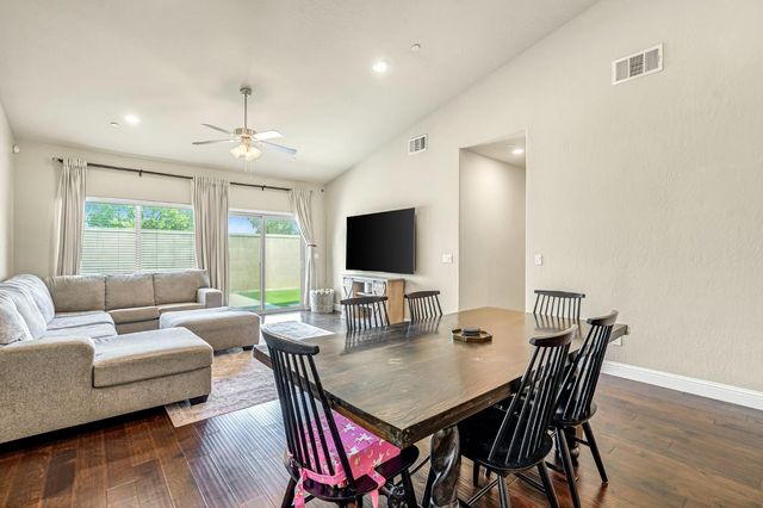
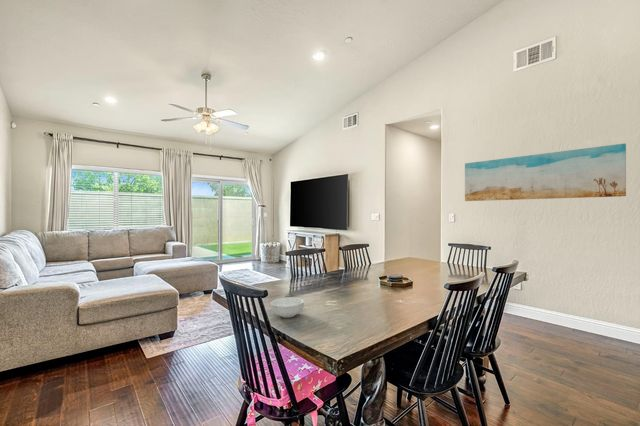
+ cereal bowl (287, 308)
+ wall art (532, 177)
